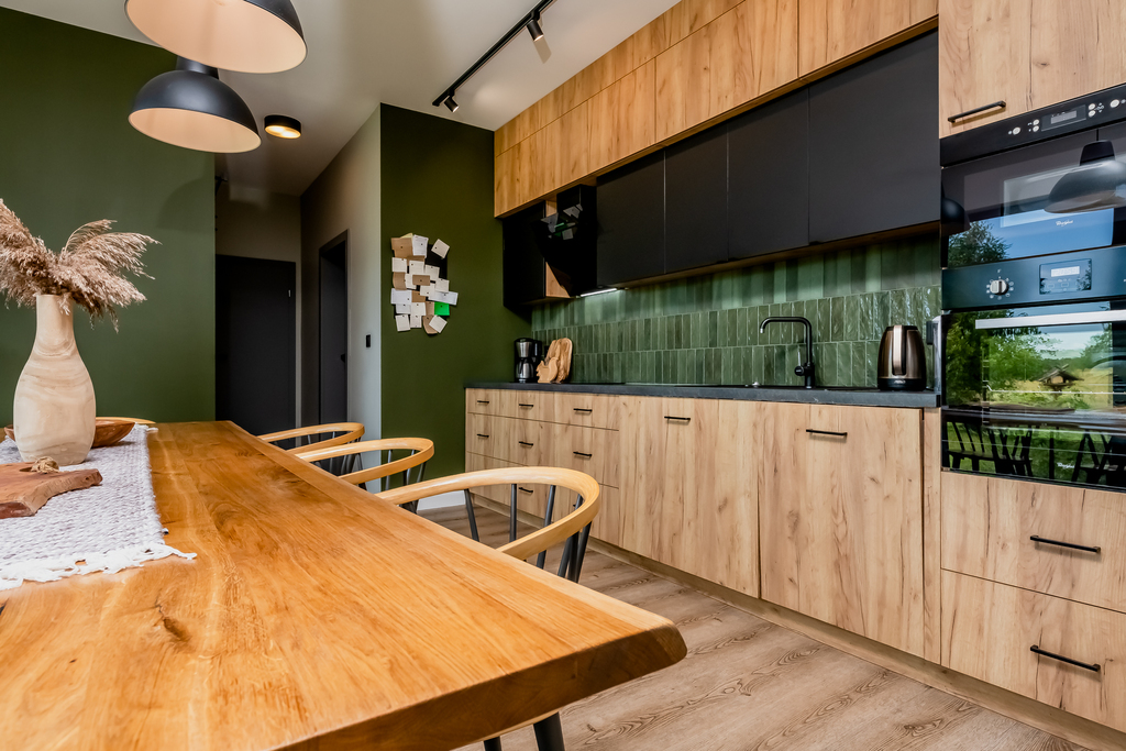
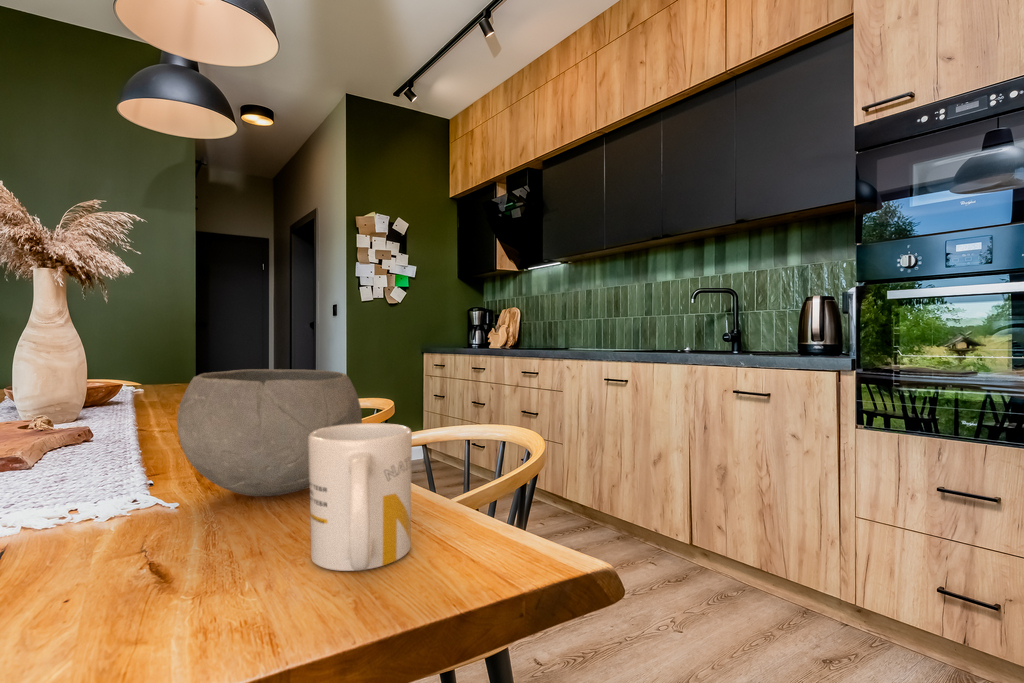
+ mug (369, 495)
+ bowl (275, 431)
